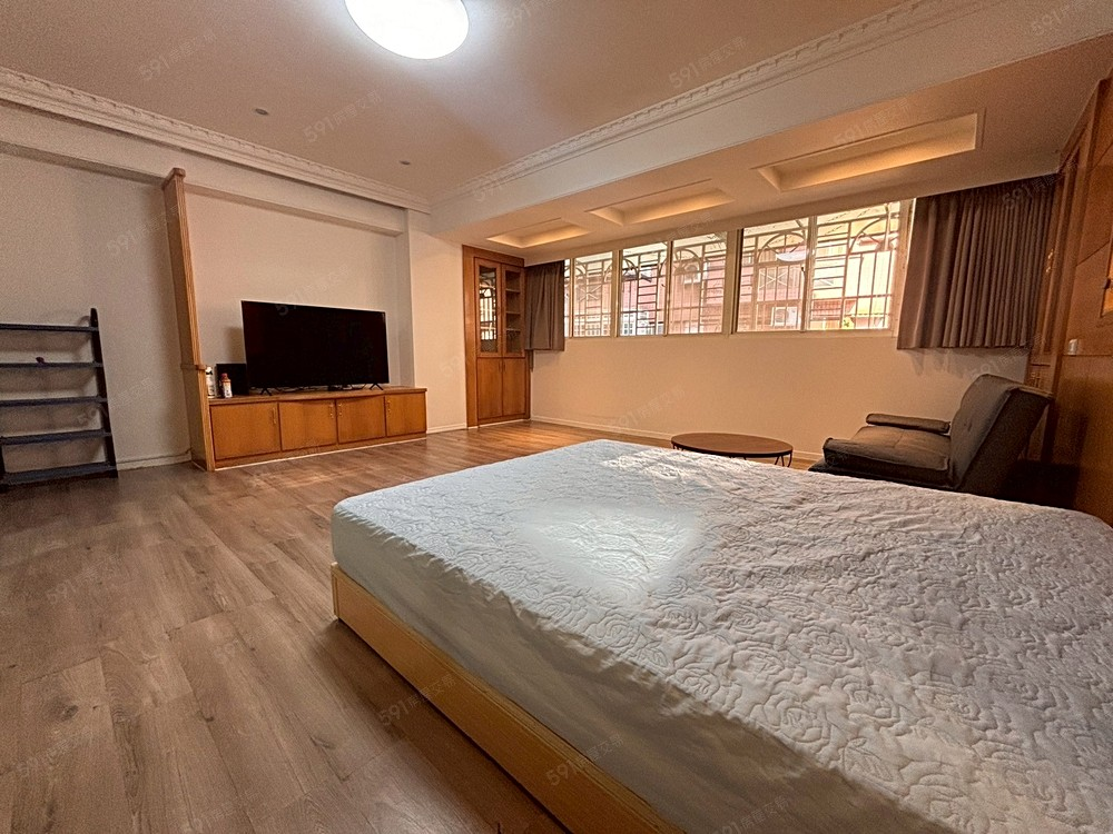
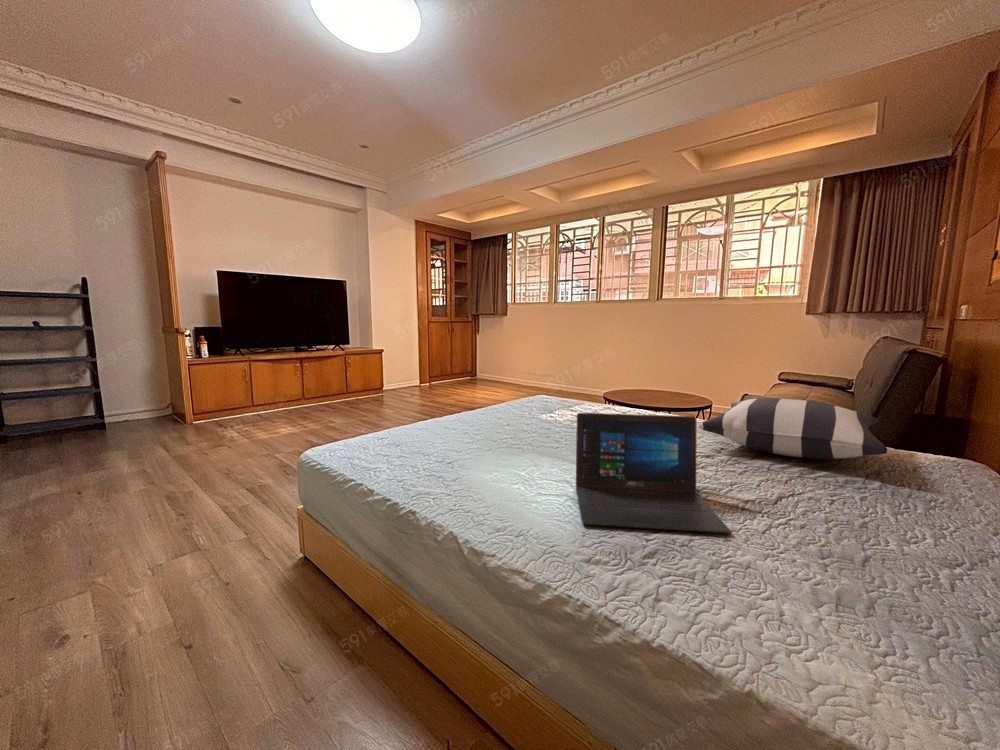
+ laptop (644, 466)
+ pillow (789, 424)
